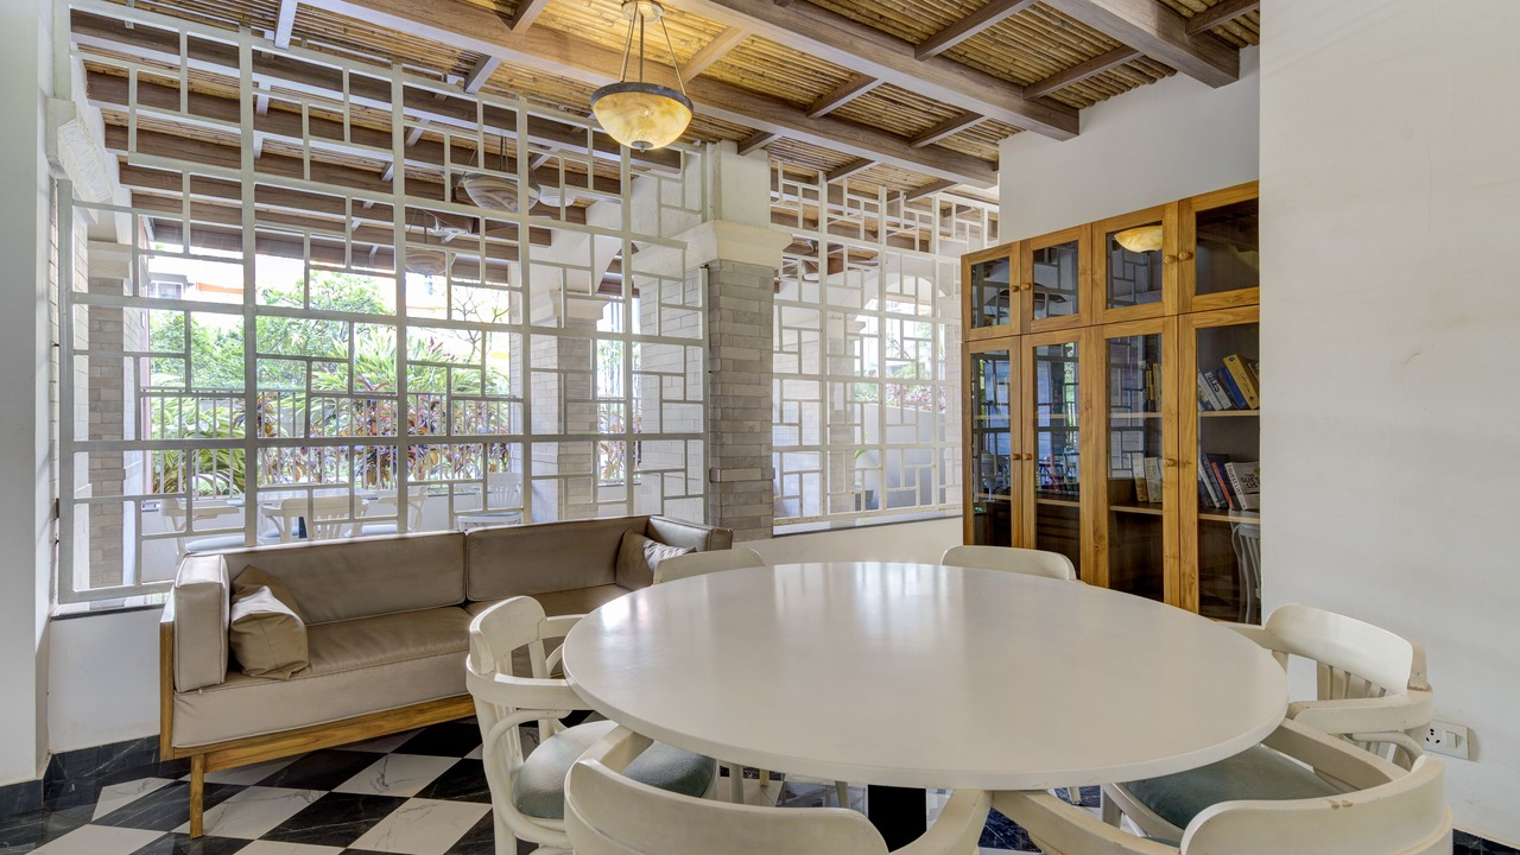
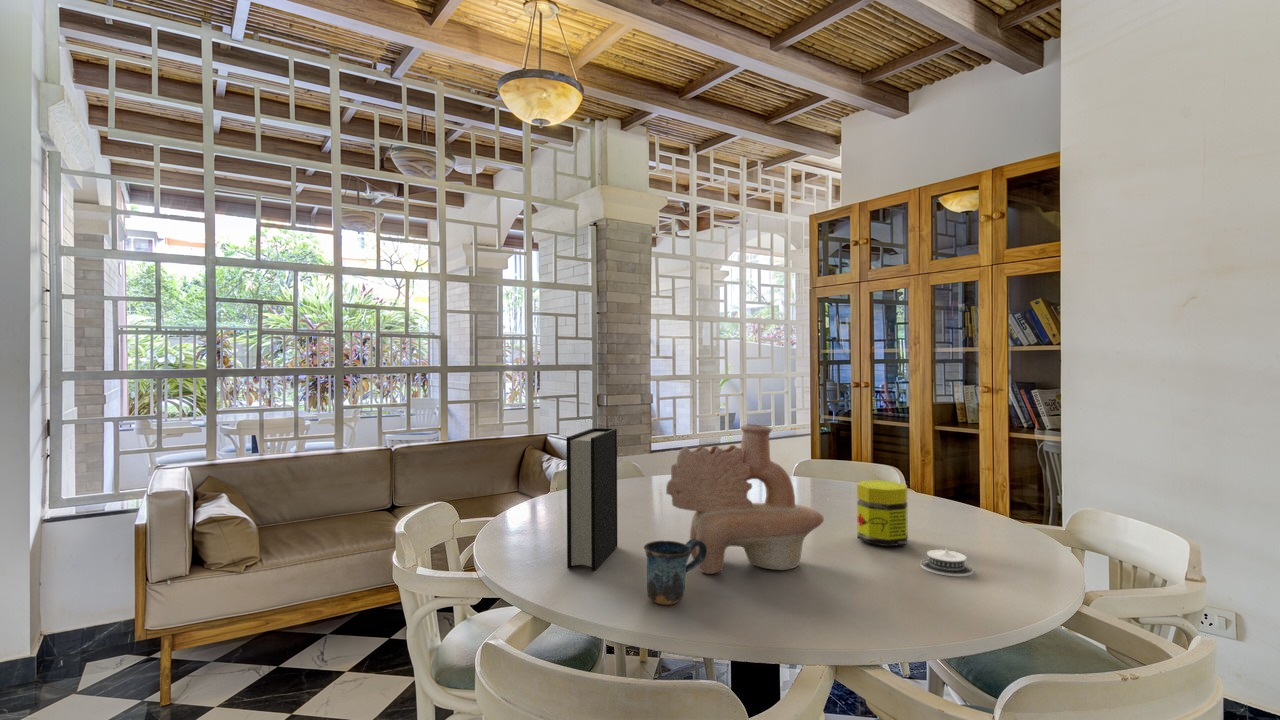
+ architectural model (946, 557)
+ mug (676, 571)
+ jar (882, 513)
+ decorative vase (745, 494)
+ book (594, 494)
